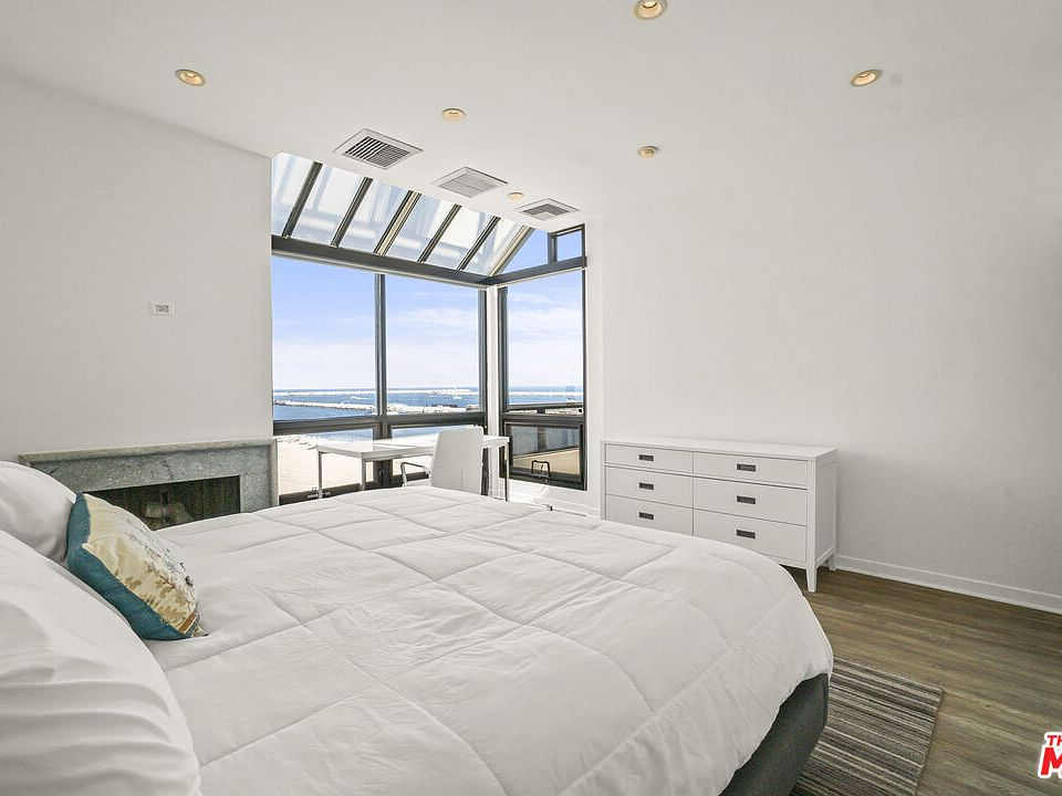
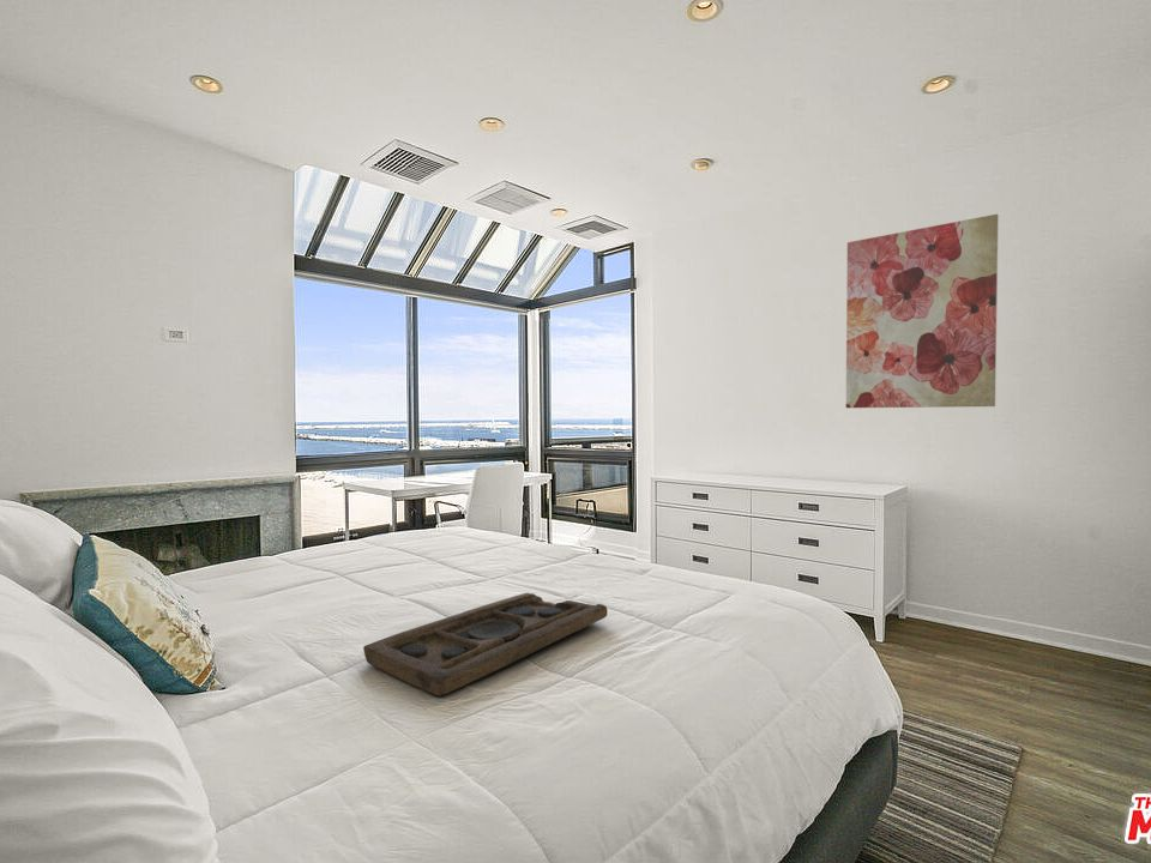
+ decorative tray (494, 630)
+ wall art (916, 319)
